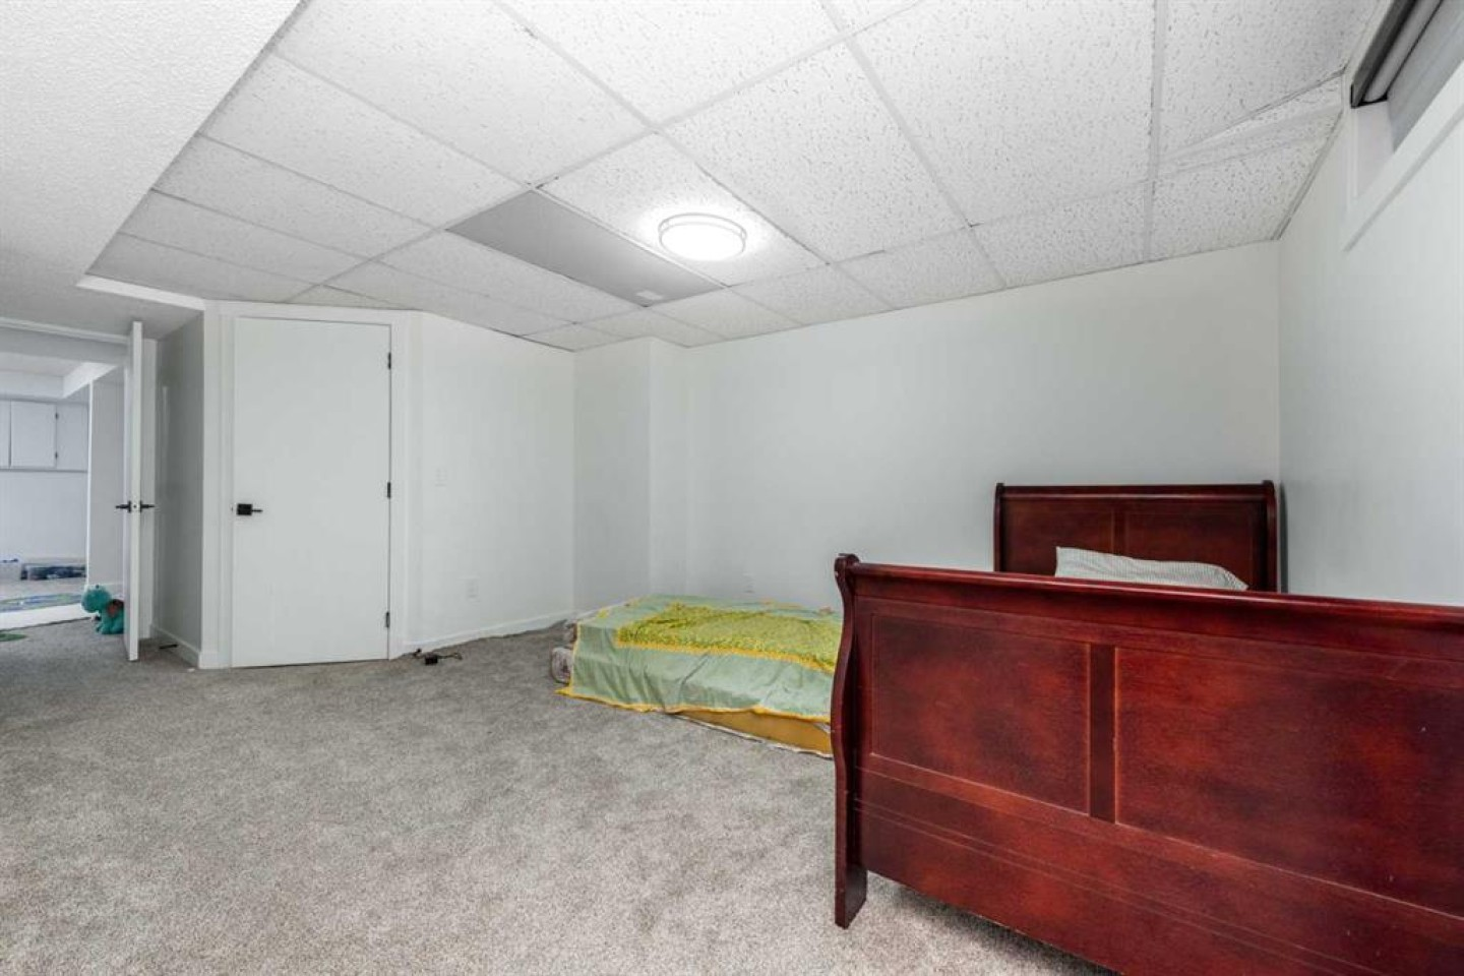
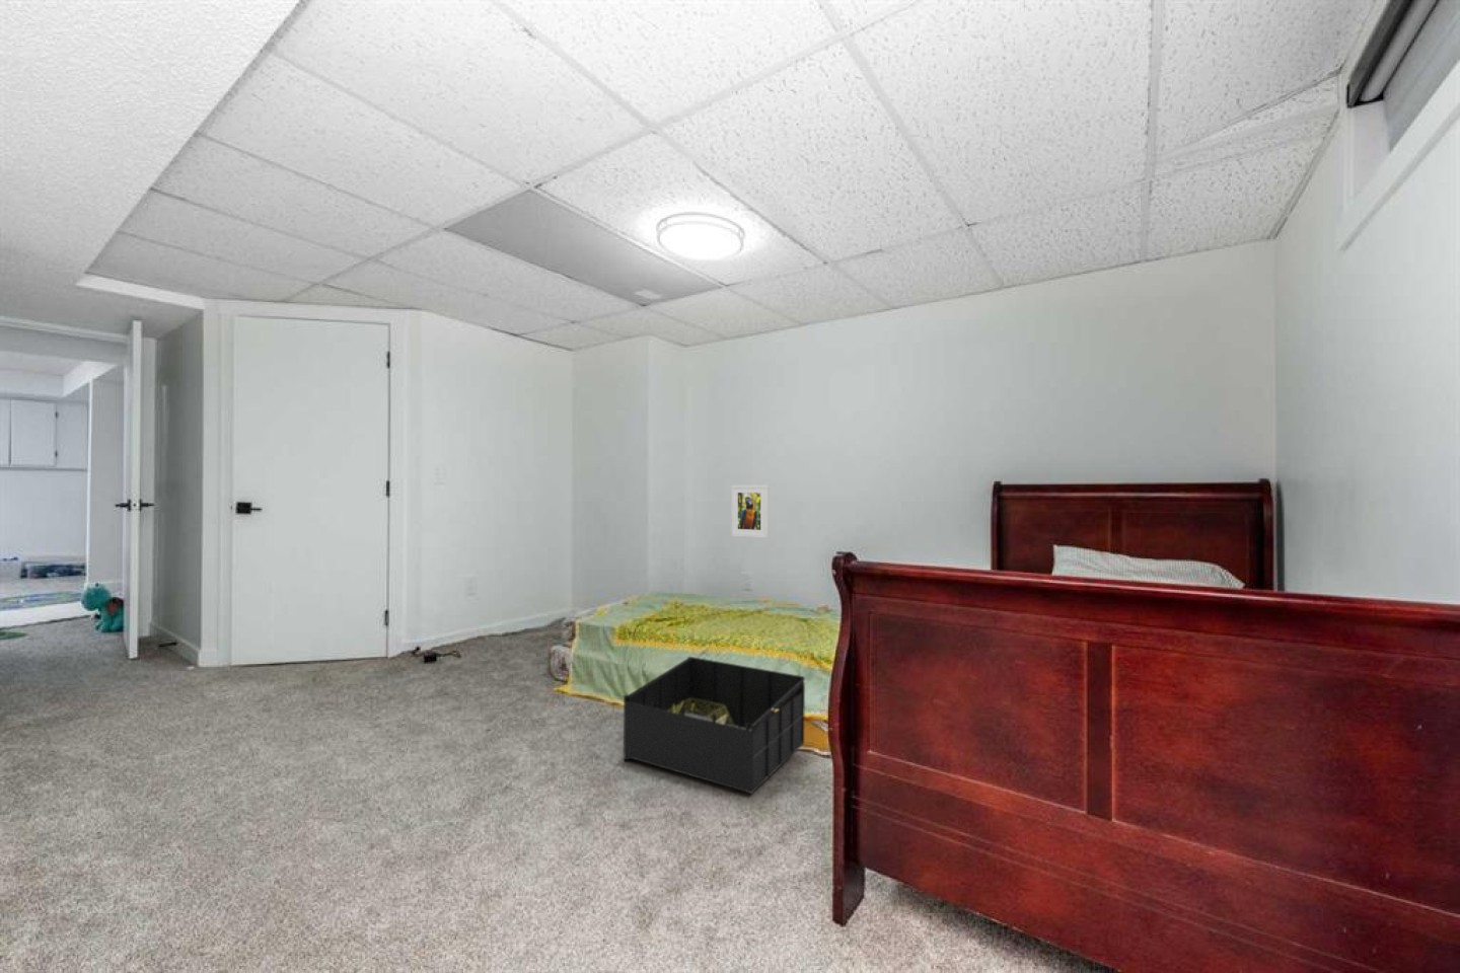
+ storage bin (717, 717)
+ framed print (750, 510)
